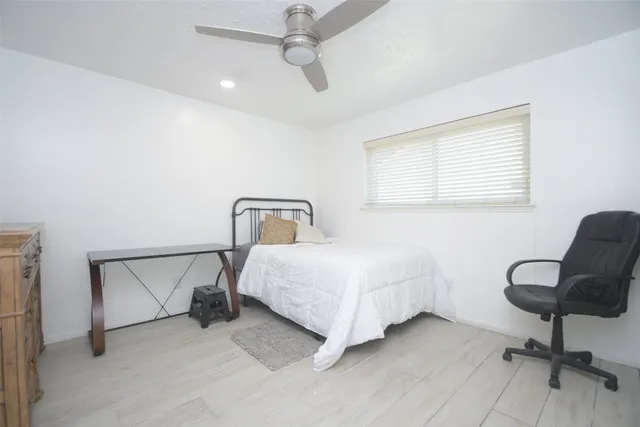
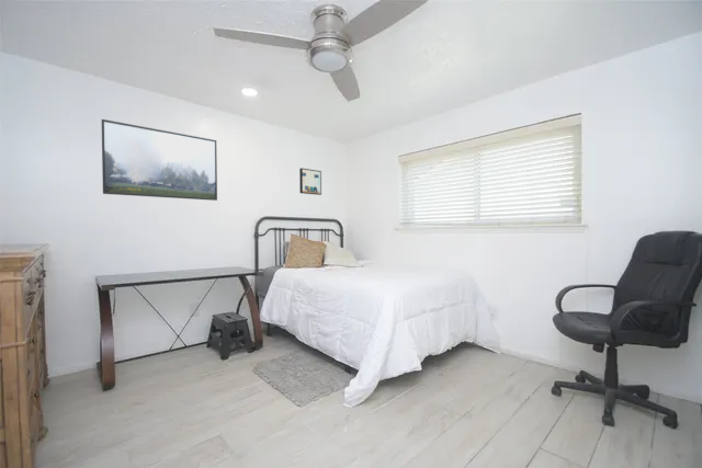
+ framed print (166, 163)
+ wall art (310, 181)
